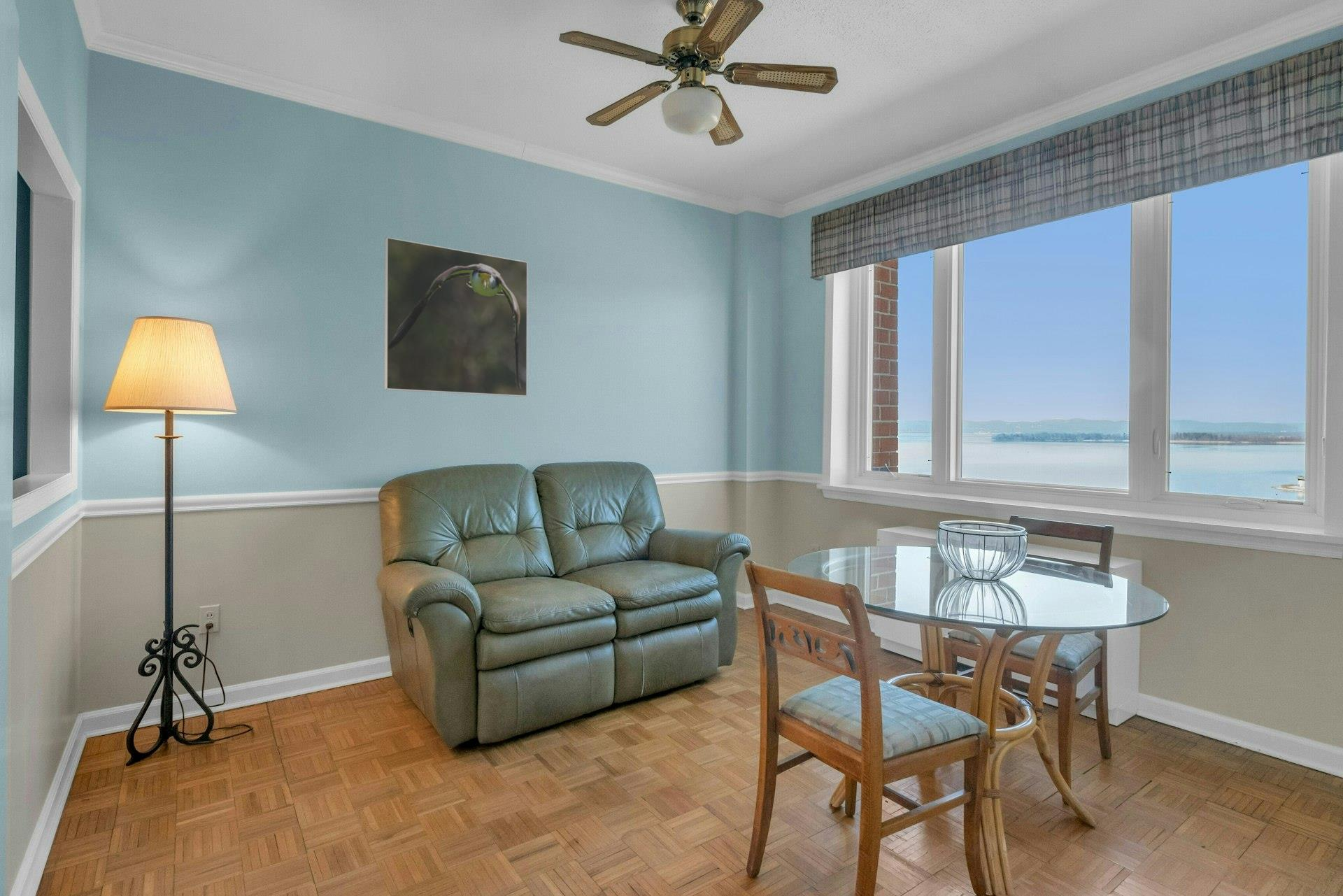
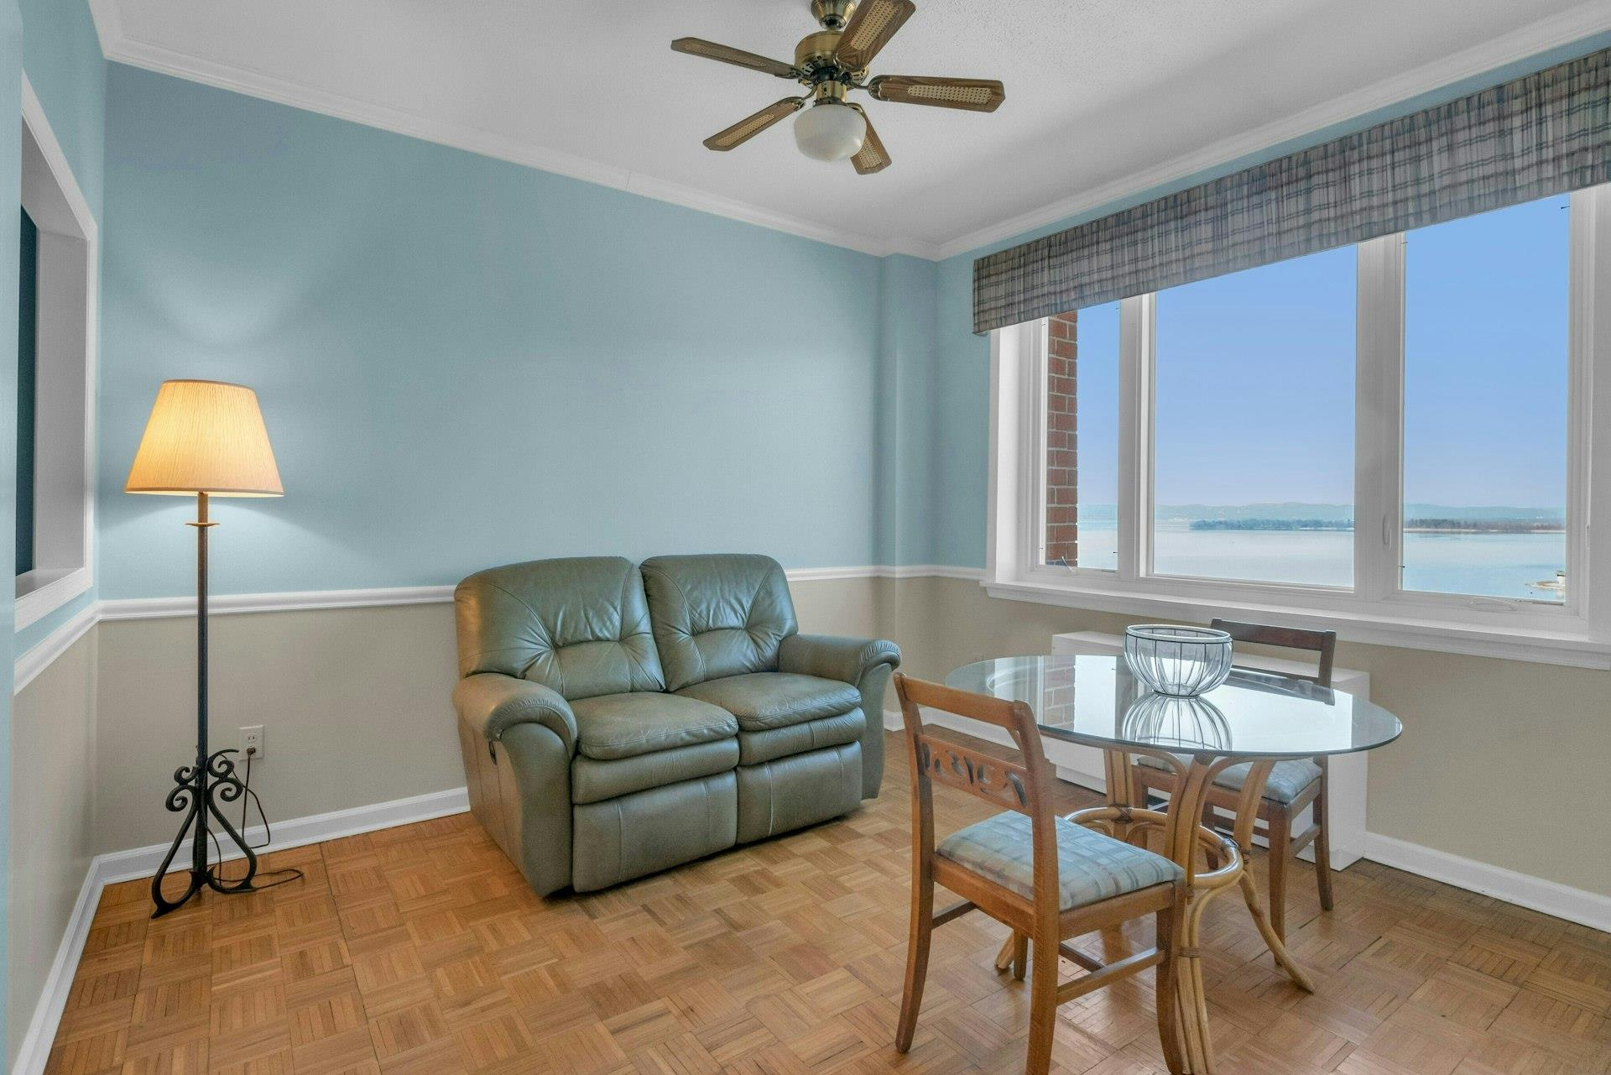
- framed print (460, 322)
